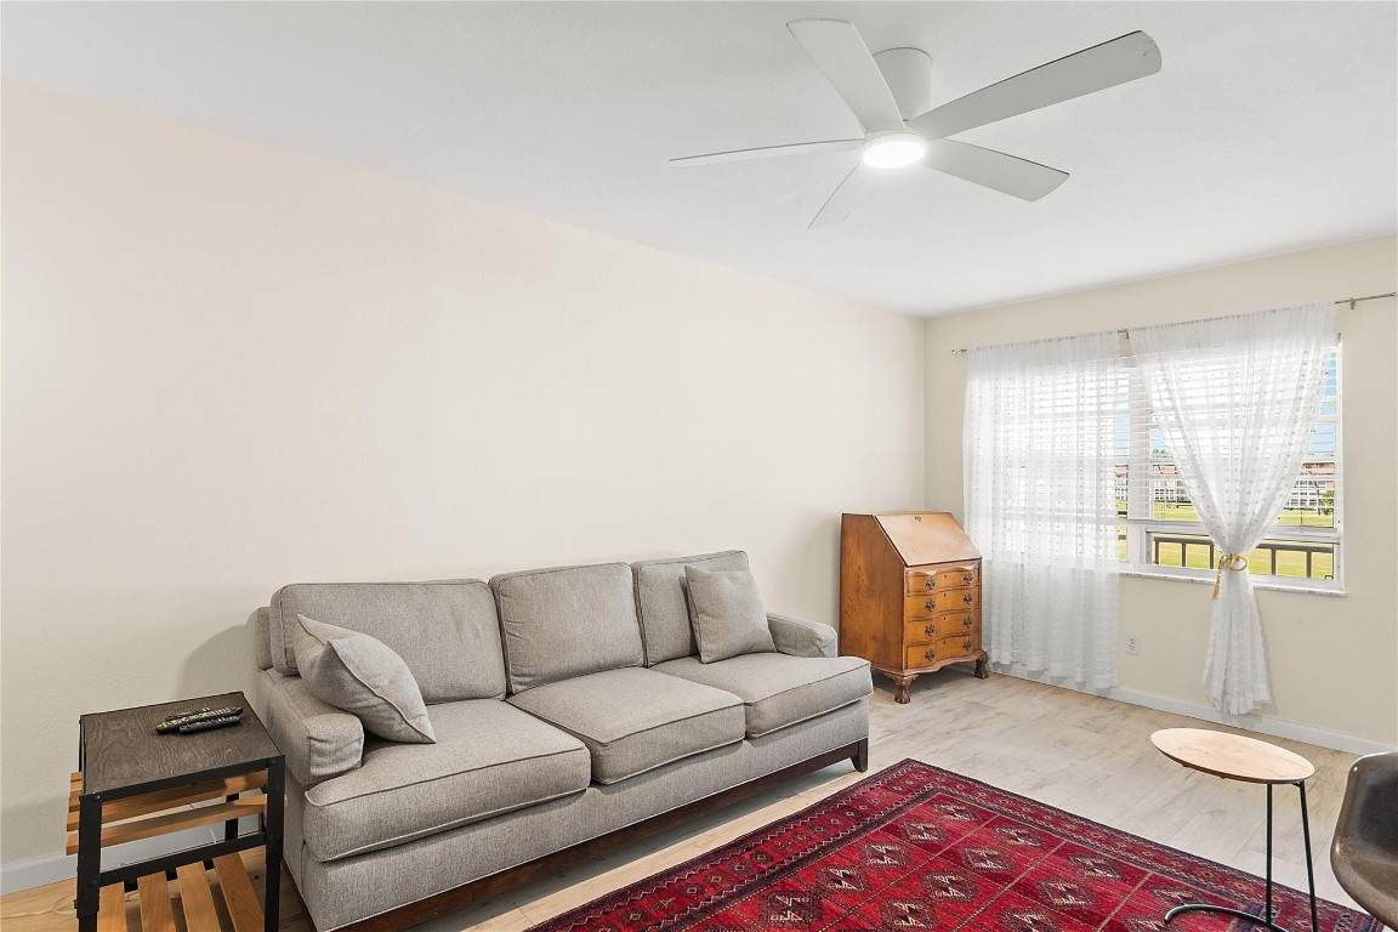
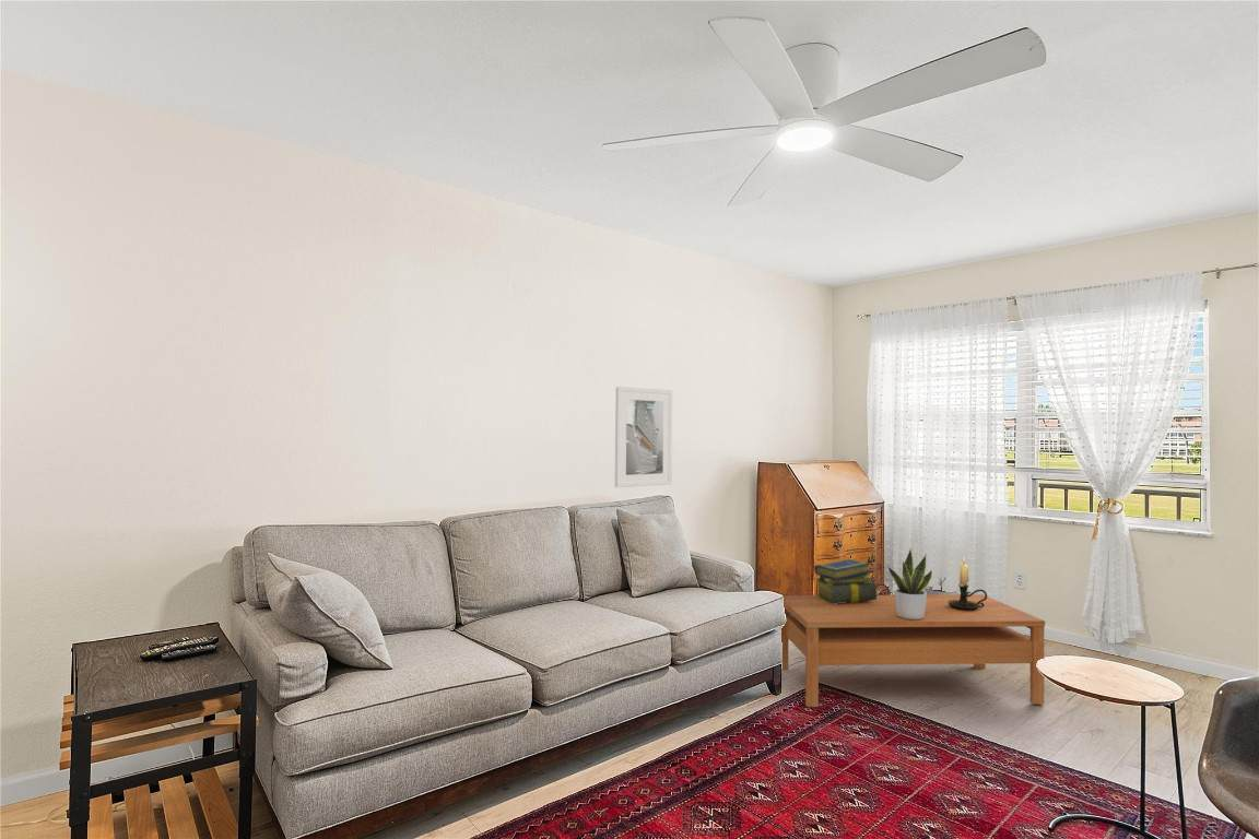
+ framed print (644, 437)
+ stack of books (844, 580)
+ potted plant (908, 581)
+ plant pot (941, 594)
+ candle holder (967, 580)
+ coffee table (902, 646)
